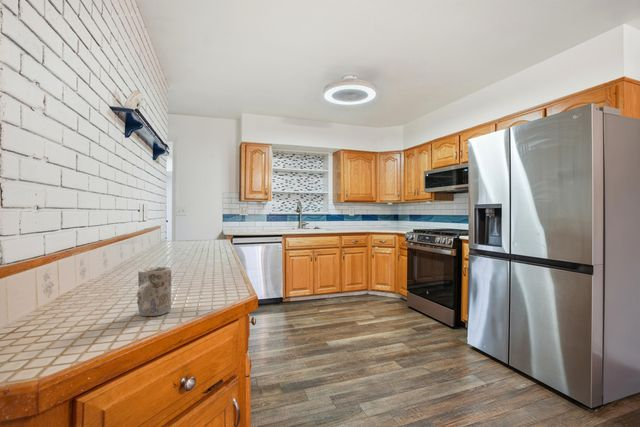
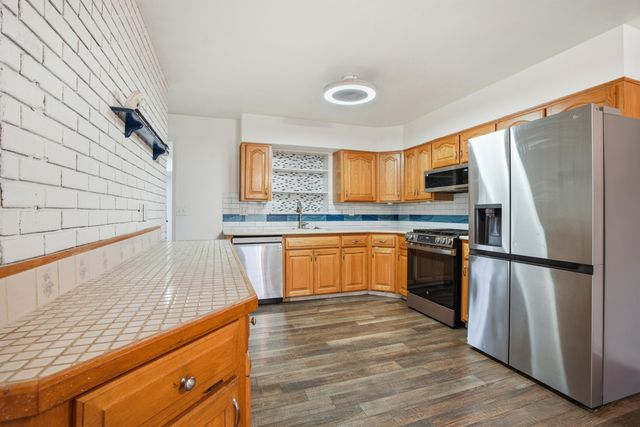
- mug (152, 291)
